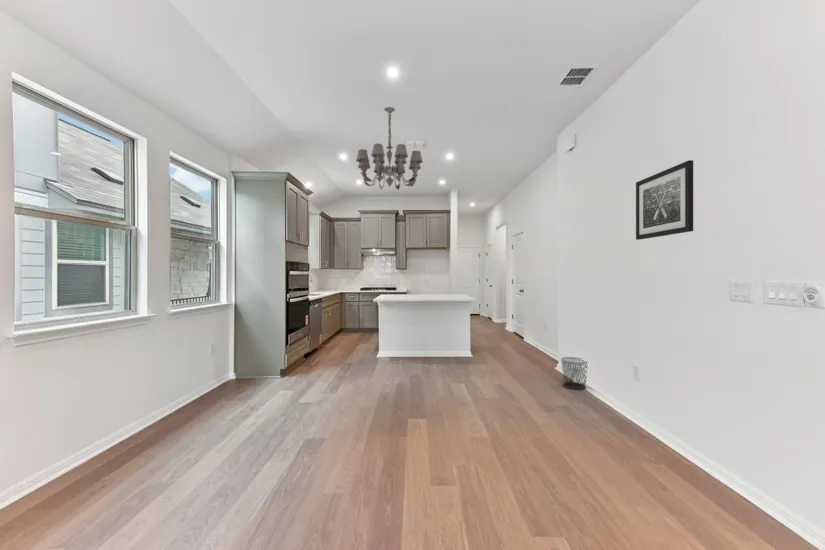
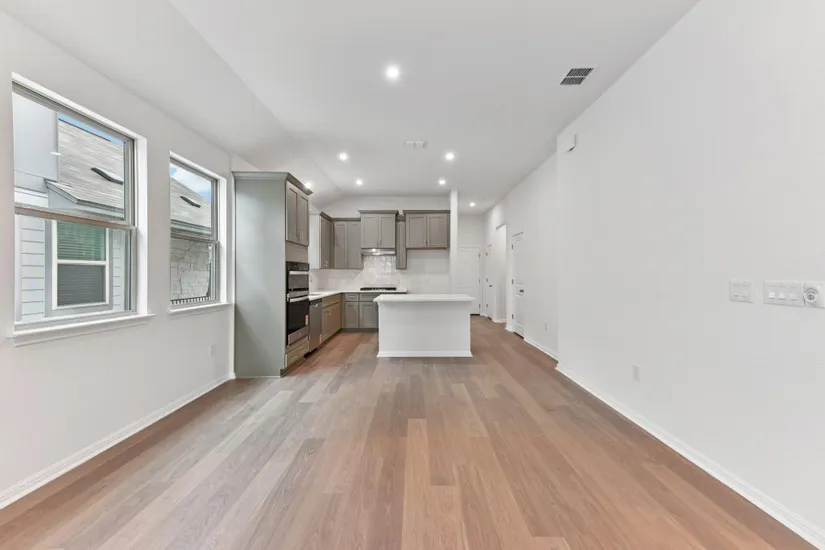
- wall art (661, 204)
- chandelier (389, 148)
- waste bin (574, 373)
